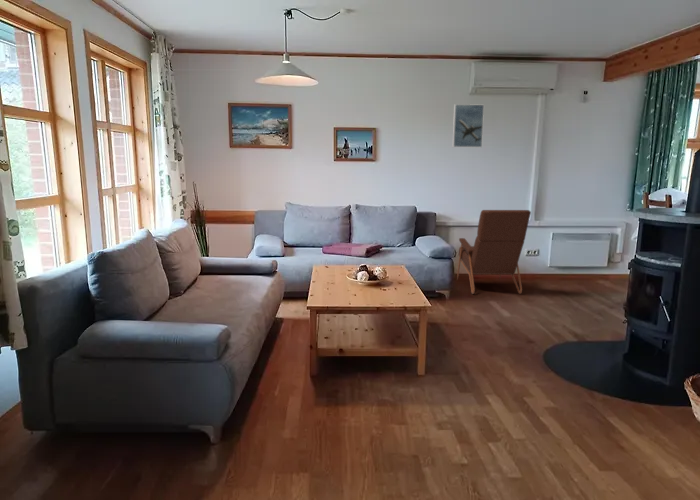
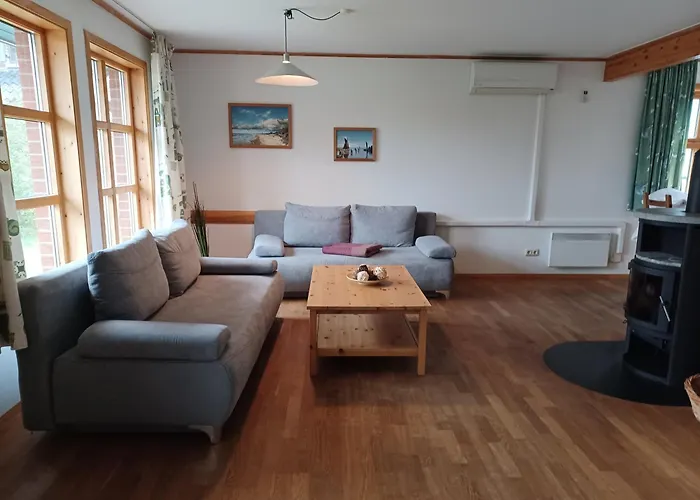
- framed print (468, 126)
- armchair (491, 248)
